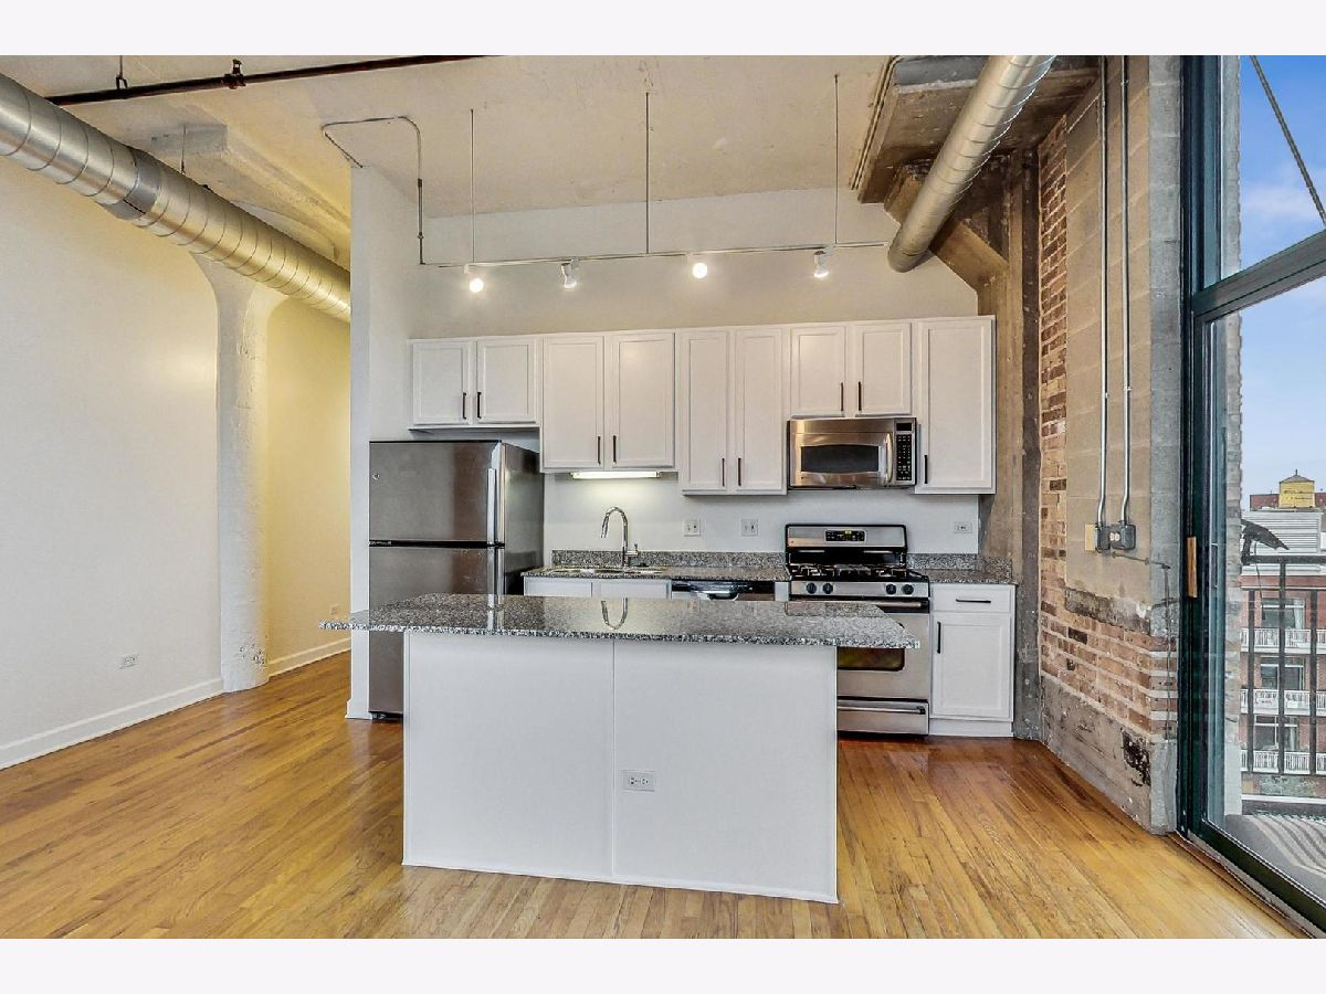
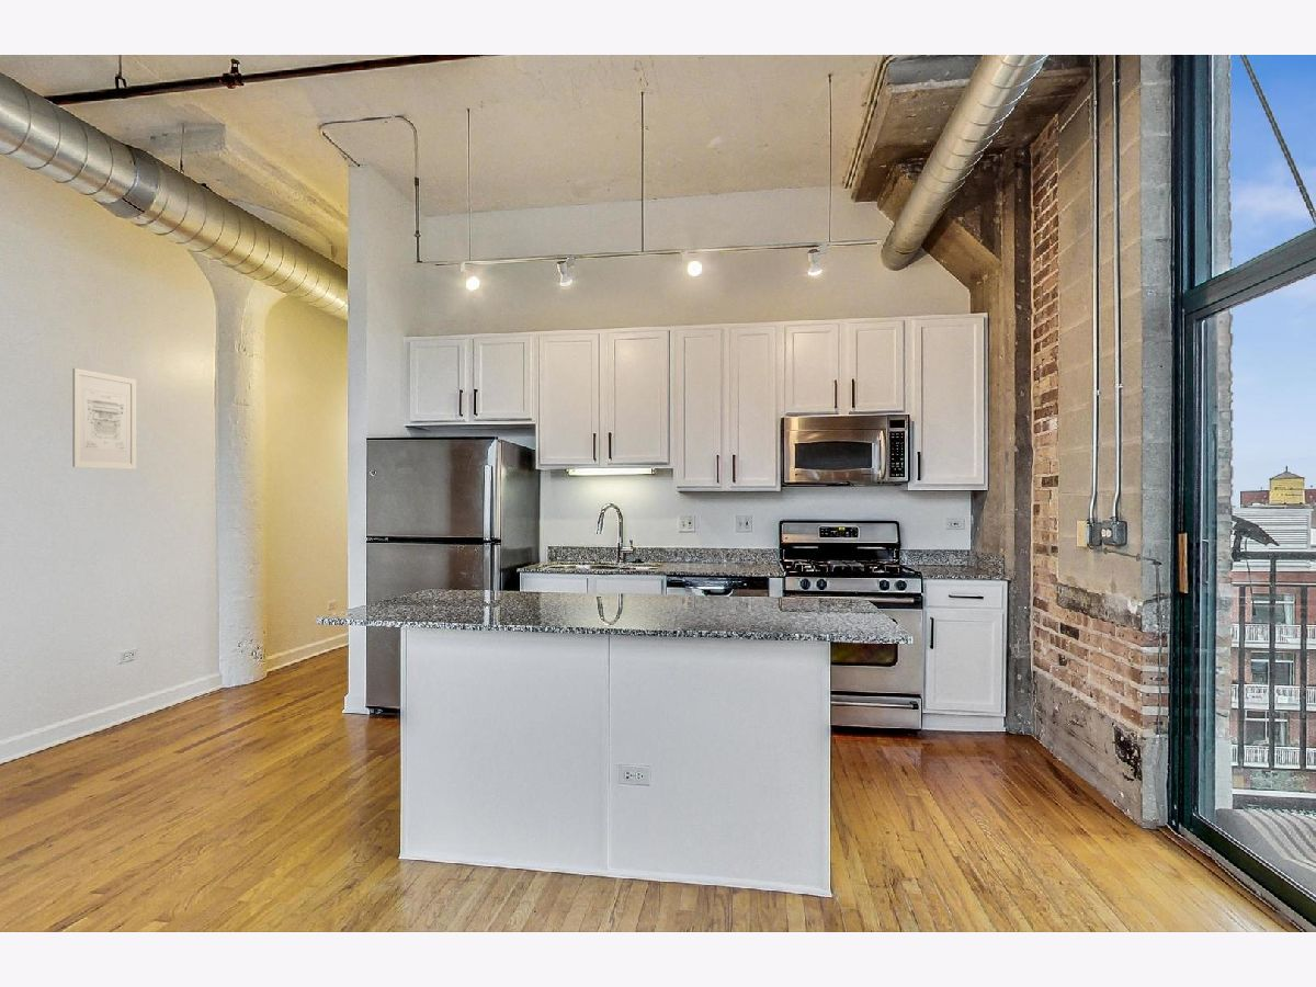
+ wall art (105, 421)
